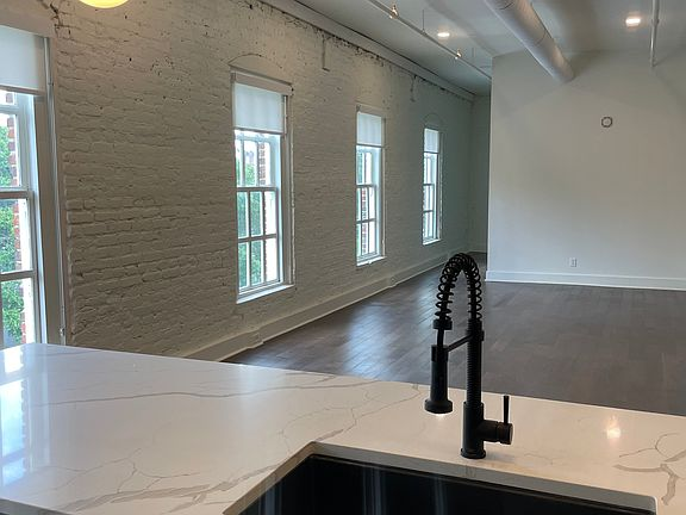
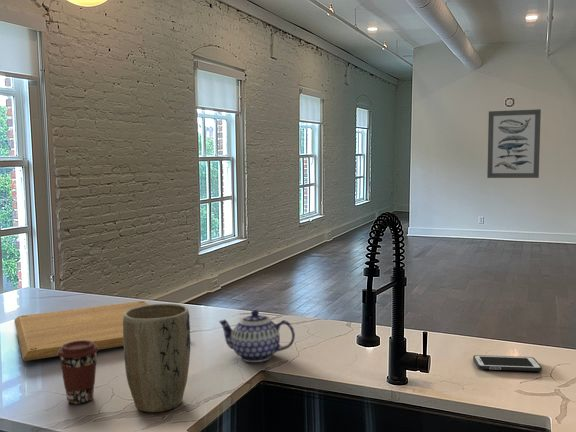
+ wall art (513, 144)
+ chopping board (95, 325)
+ plant pot (158, 357)
+ teapot (256, 333)
+ coffee cup (79, 372)
+ cell phone (506, 363)
